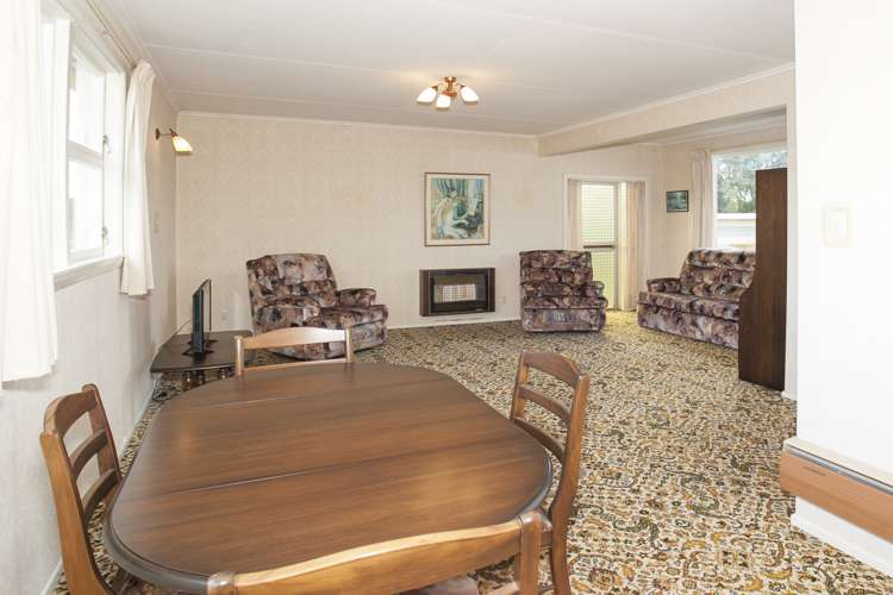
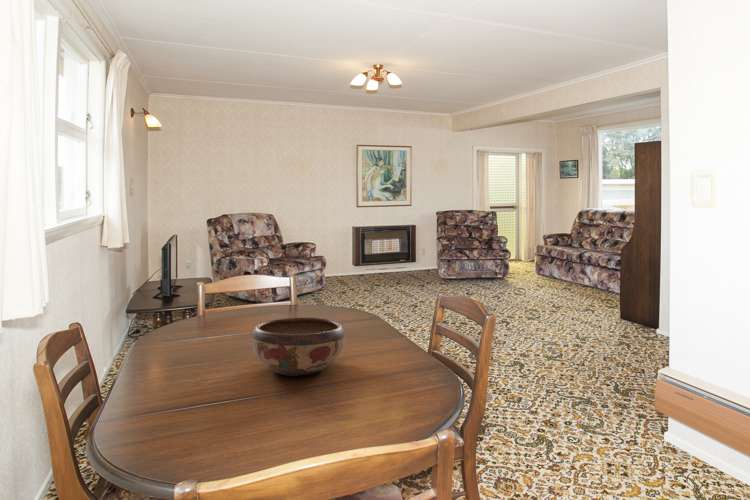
+ decorative bowl (299, 346)
